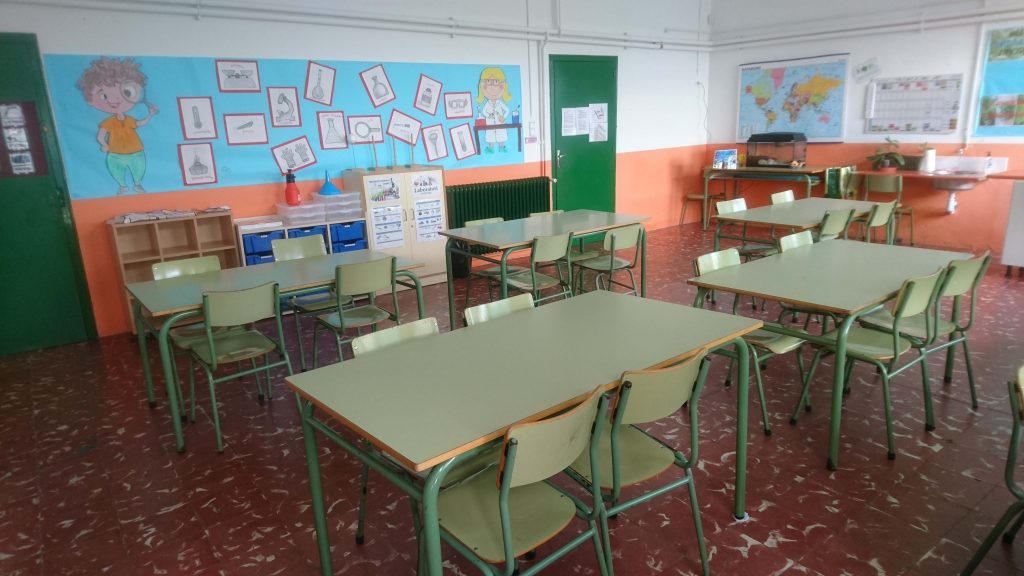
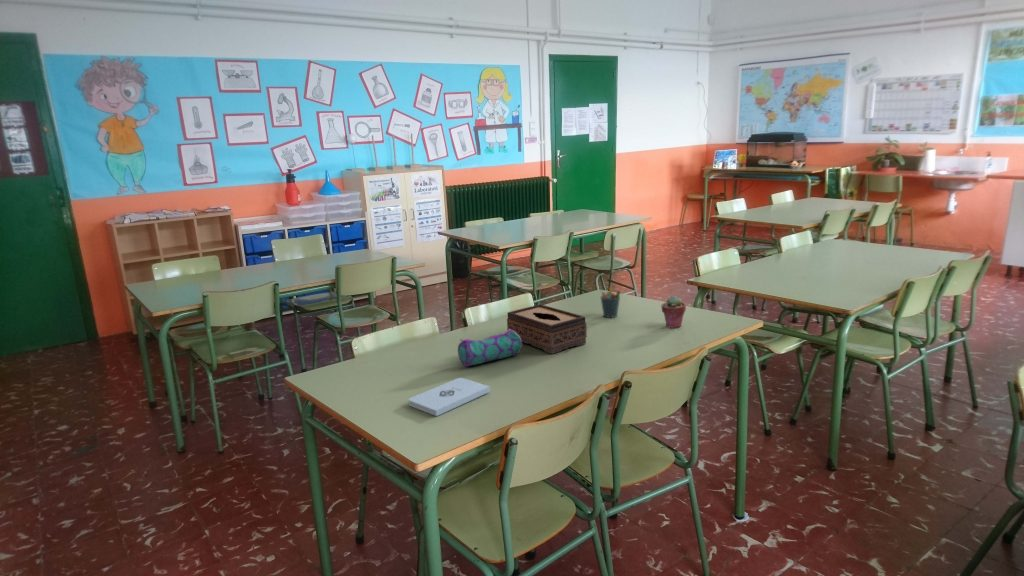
+ pencil case (489, 346)
+ tissue box (546, 327)
+ potted succulent (673, 310)
+ pen holder (610, 300)
+ notepad (449, 395)
